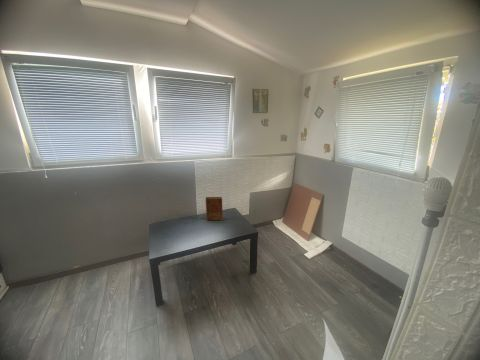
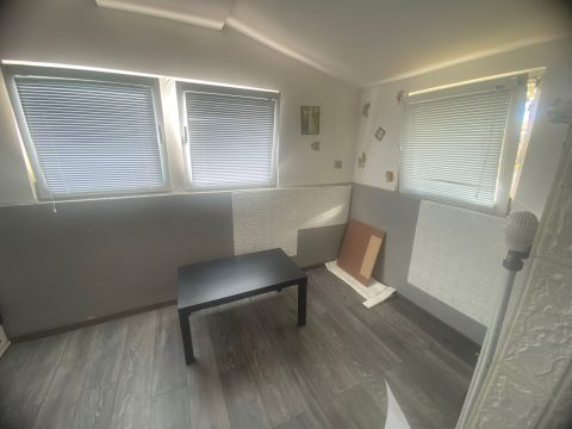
- book (214, 208)
